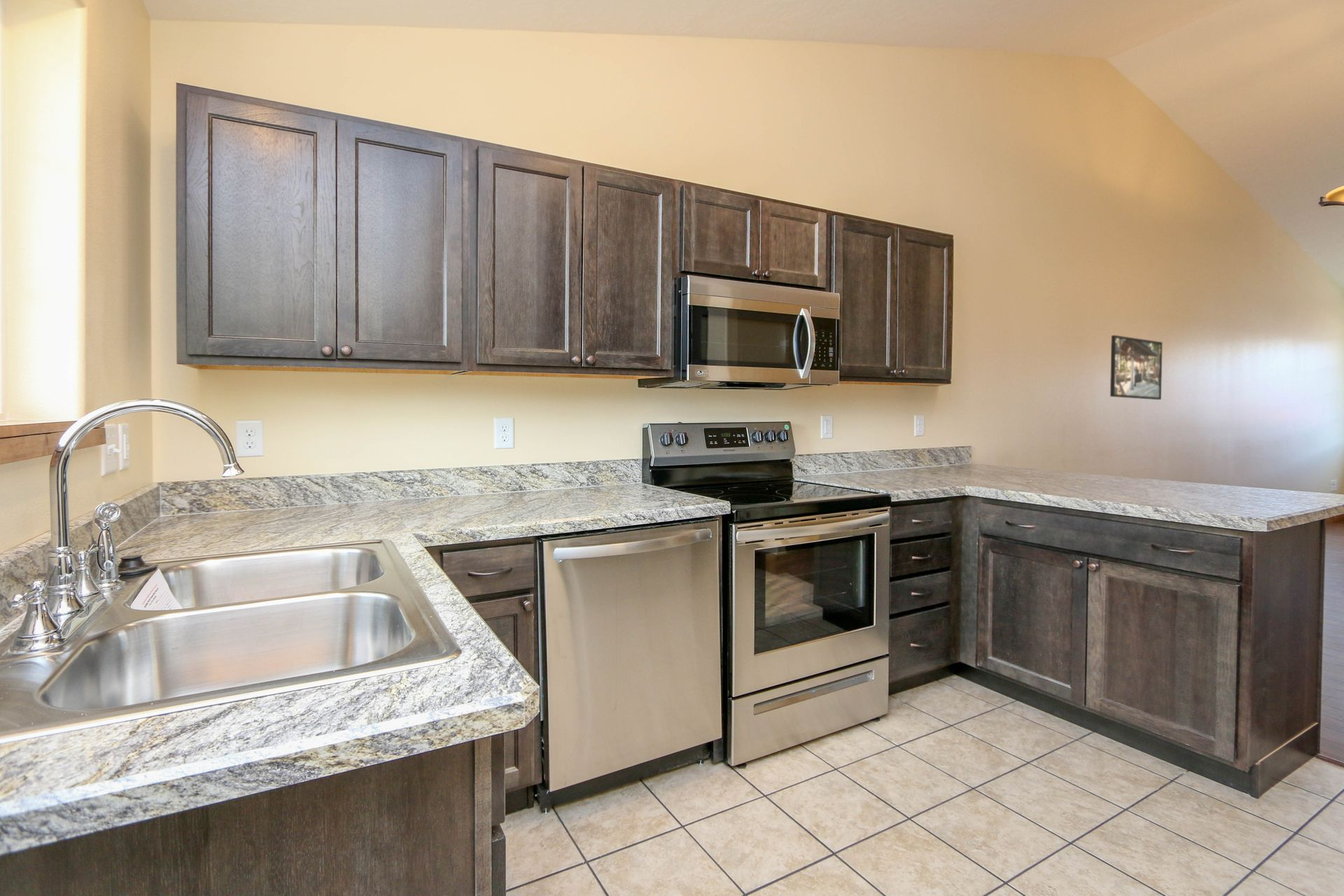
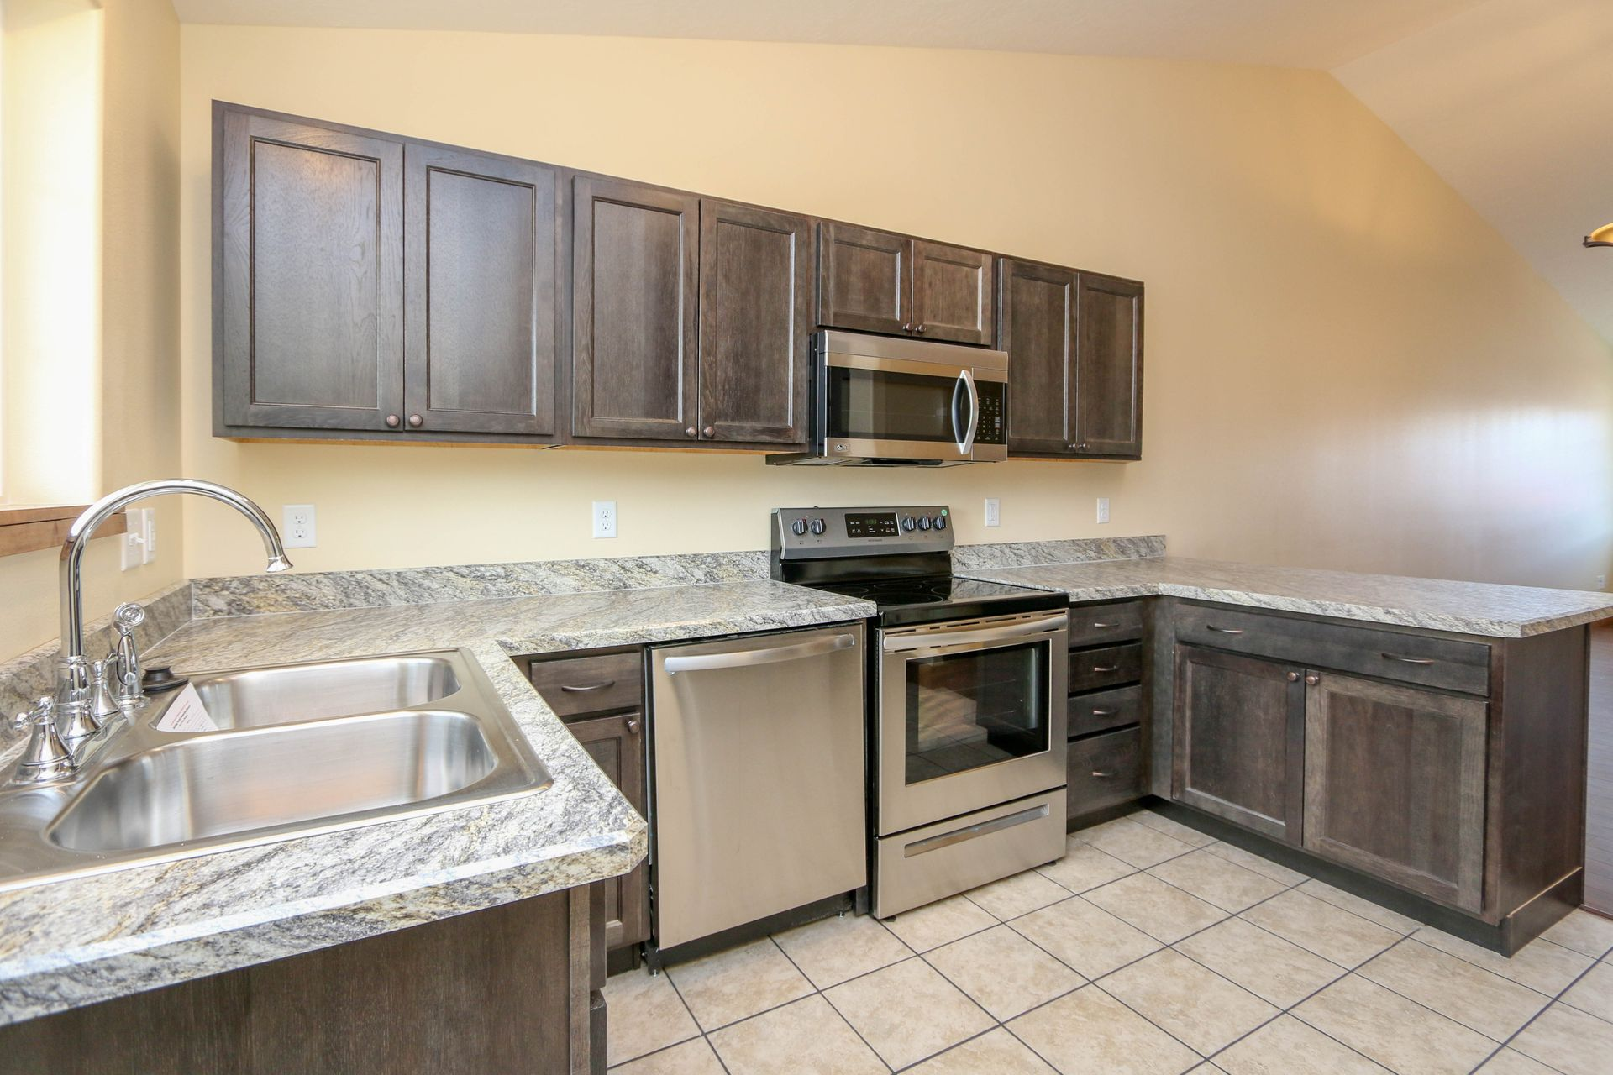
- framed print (1137, 368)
